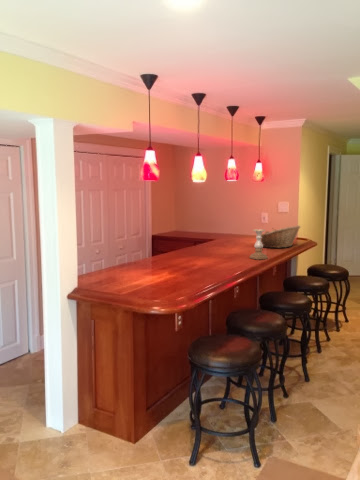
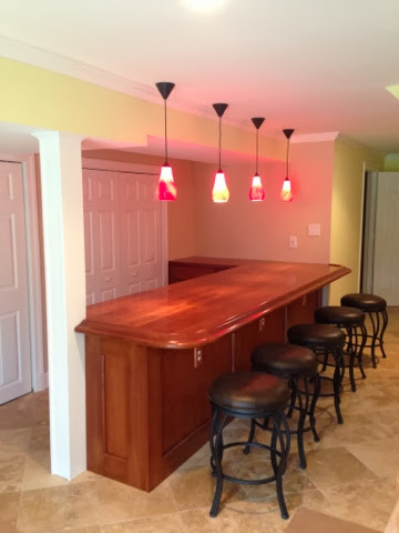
- fruit basket (278, 235)
- candle holder (258, 244)
